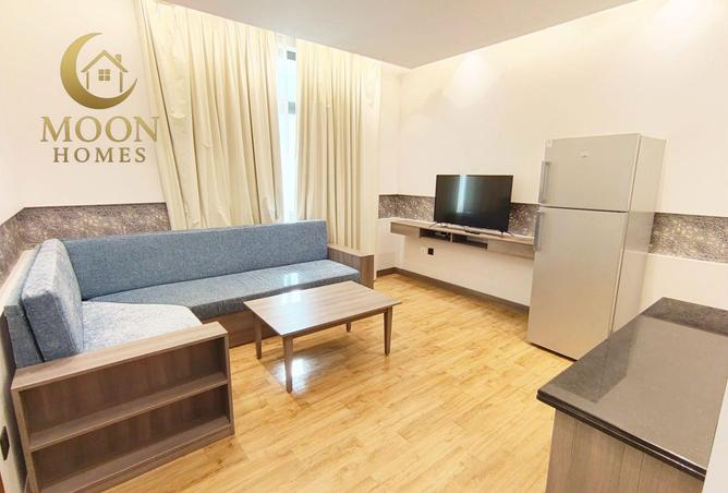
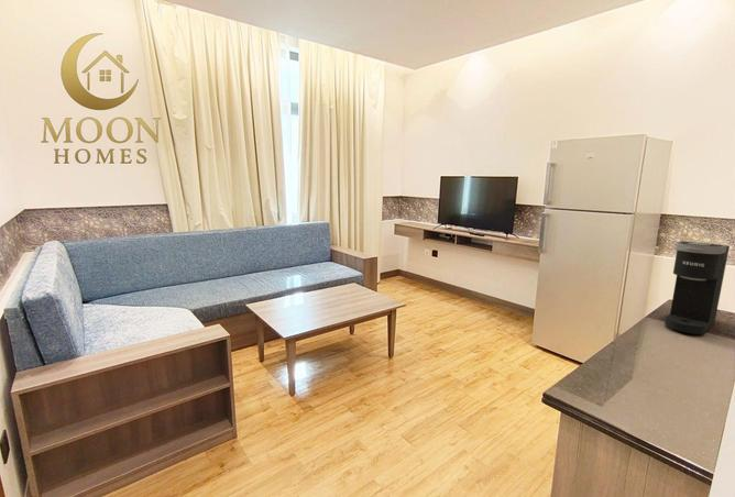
+ coffee maker (696, 284)
